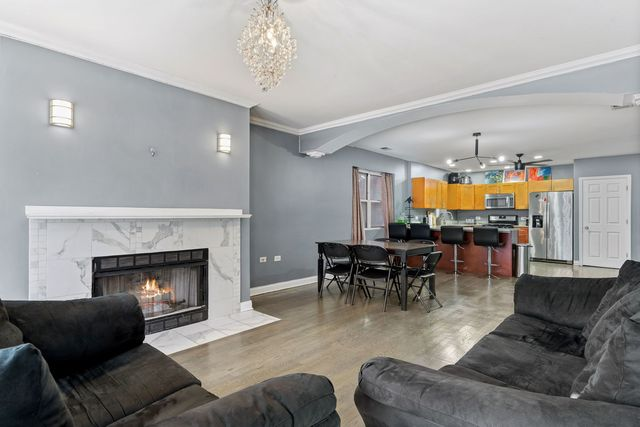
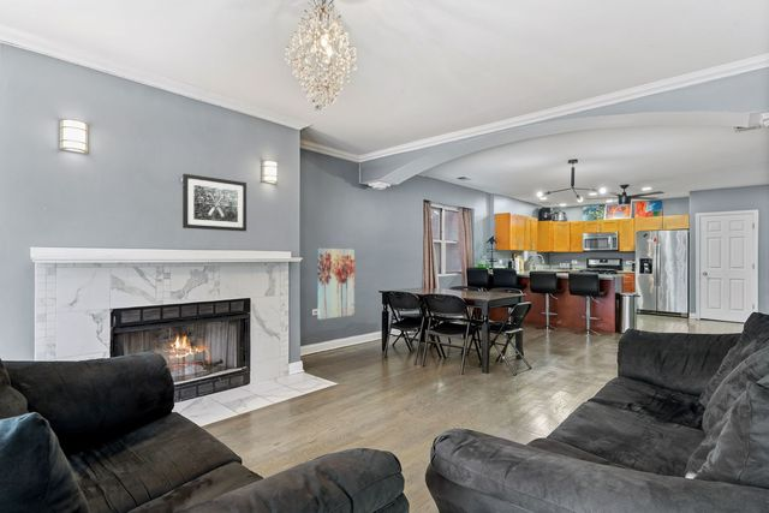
+ wall art (216, 203)
+ wall art (336, 282)
